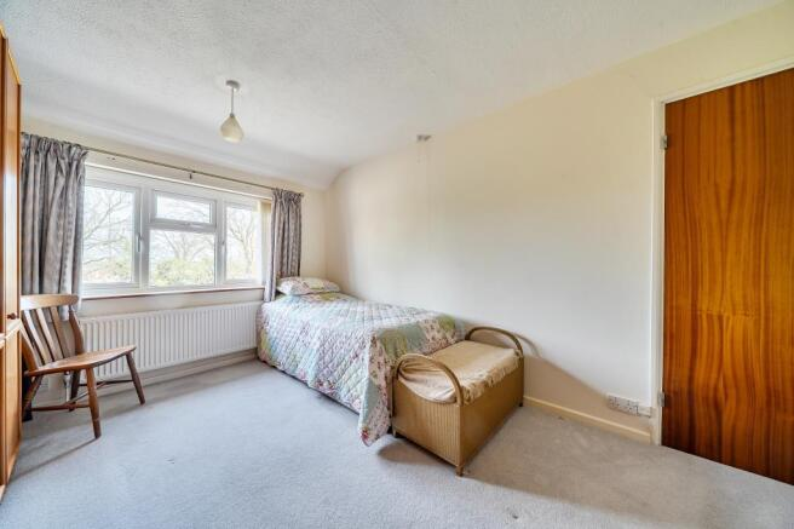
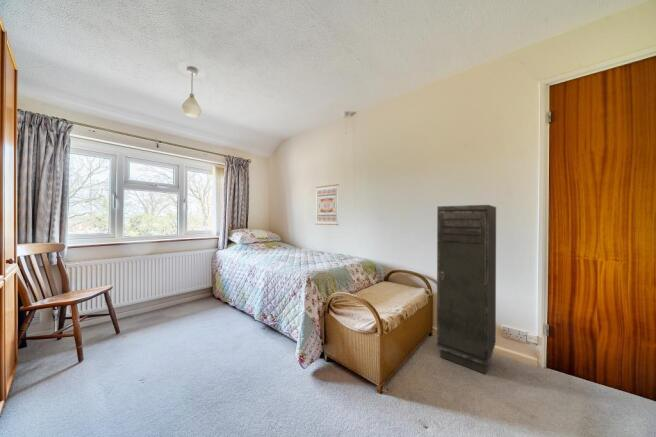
+ wall art (326, 205)
+ storage cabinet (466, 281)
